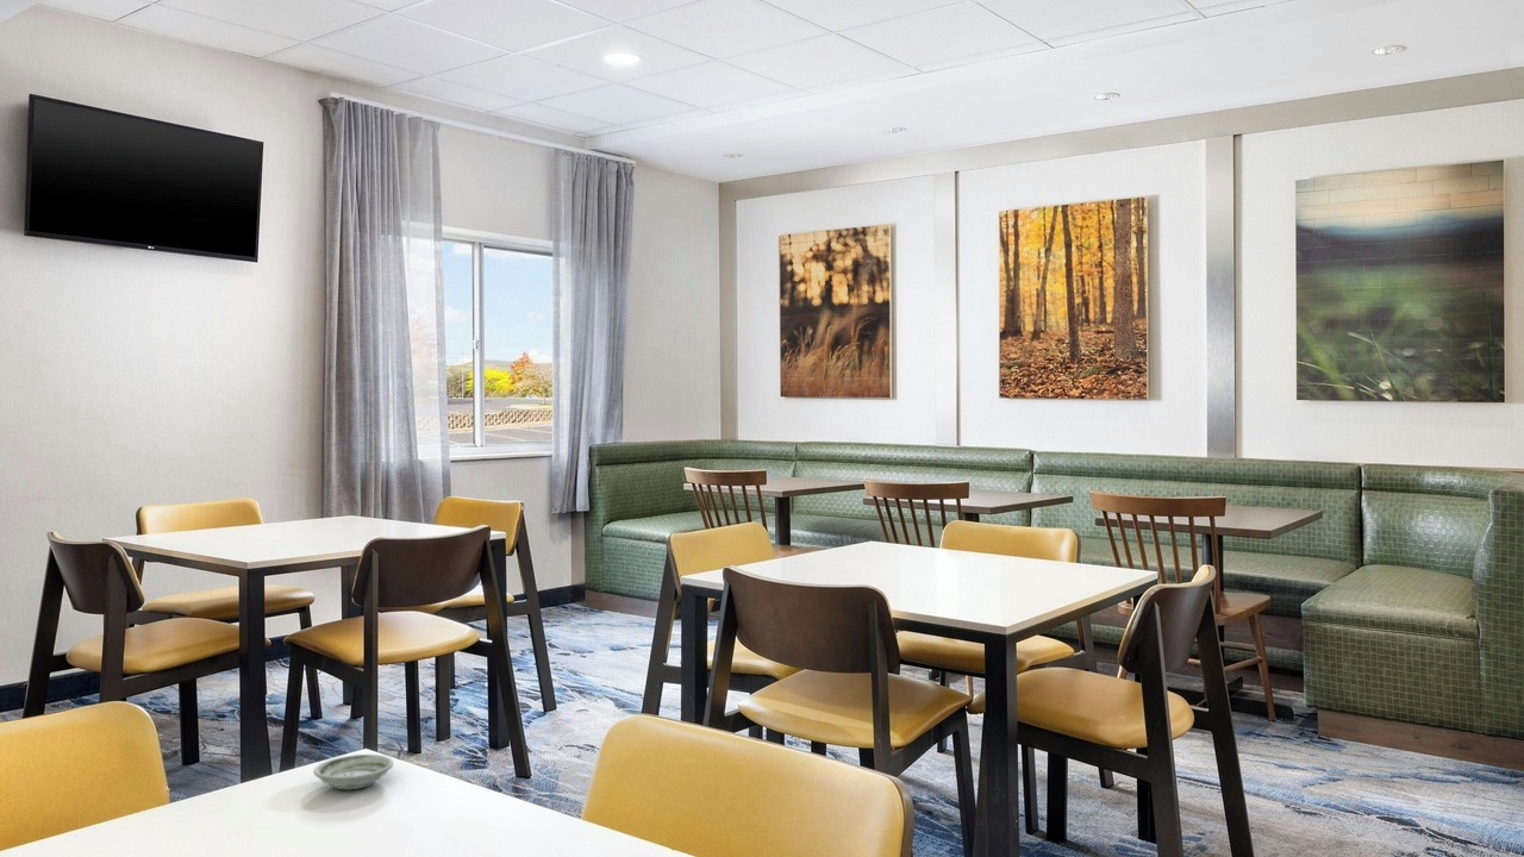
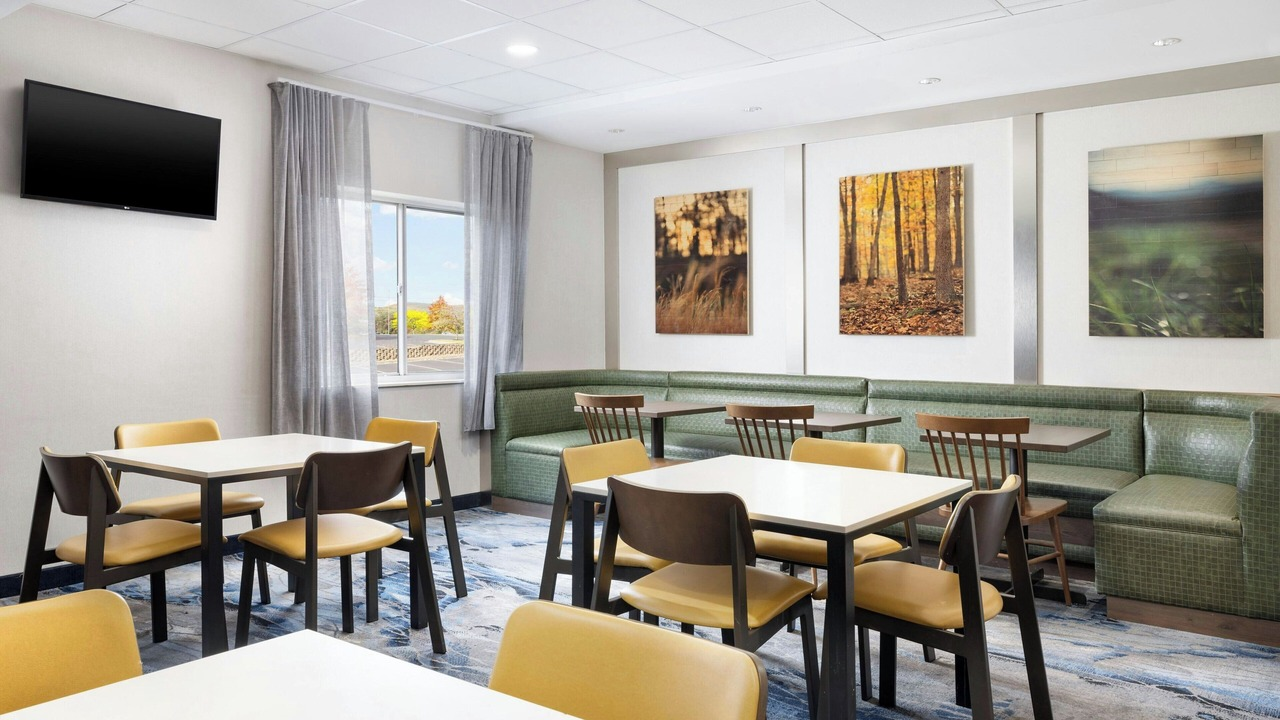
- saucer (354, 774)
